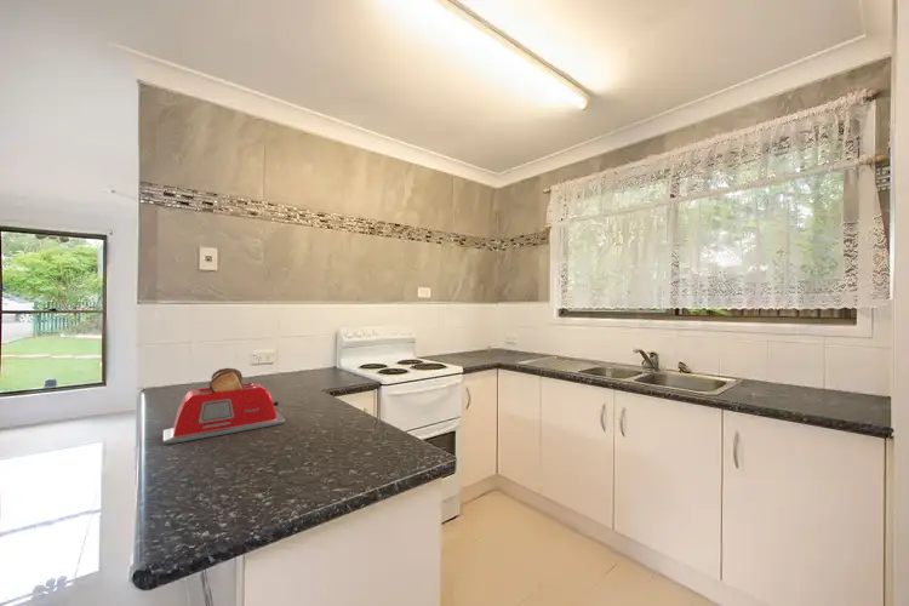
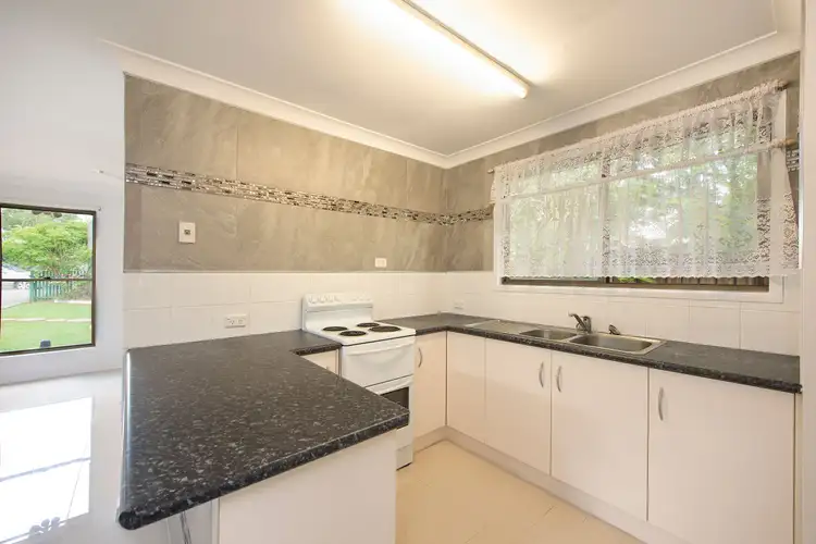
- toaster (227, 398)
